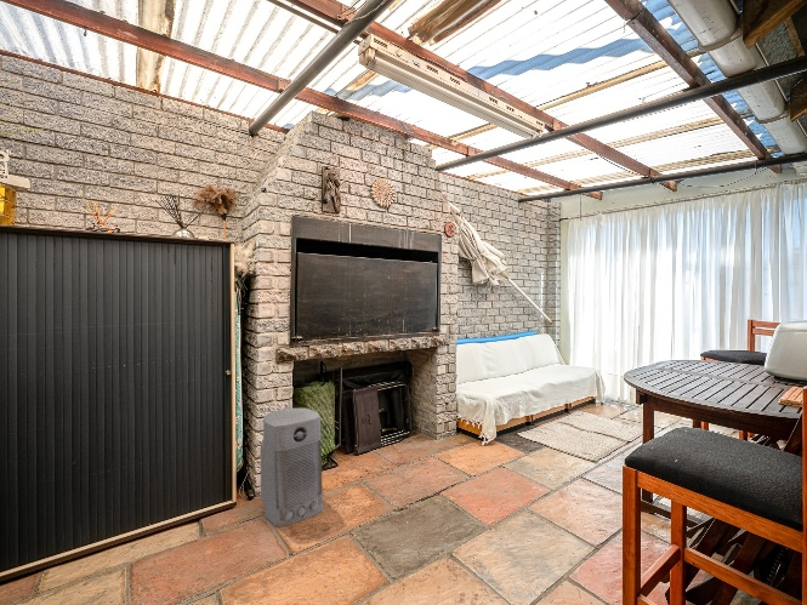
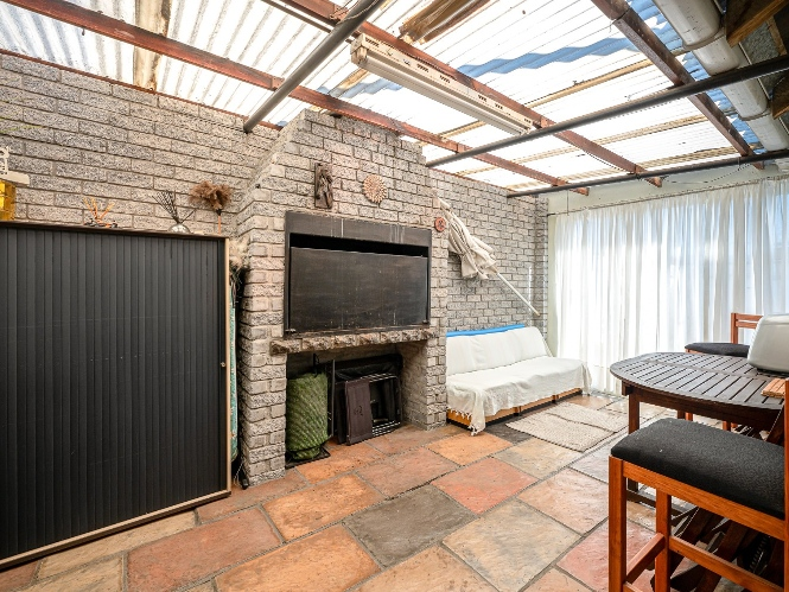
- air purifier (291, 461)
